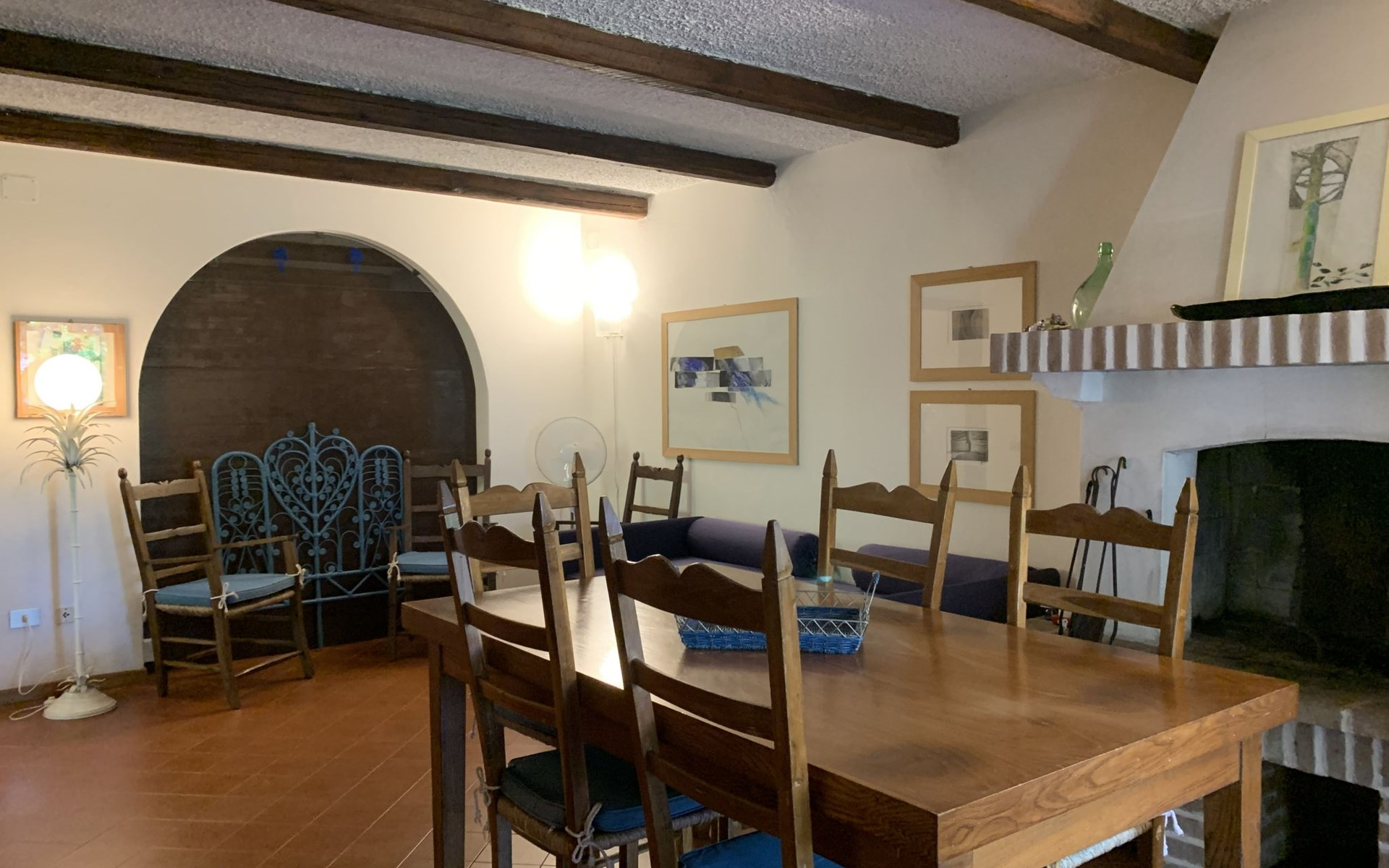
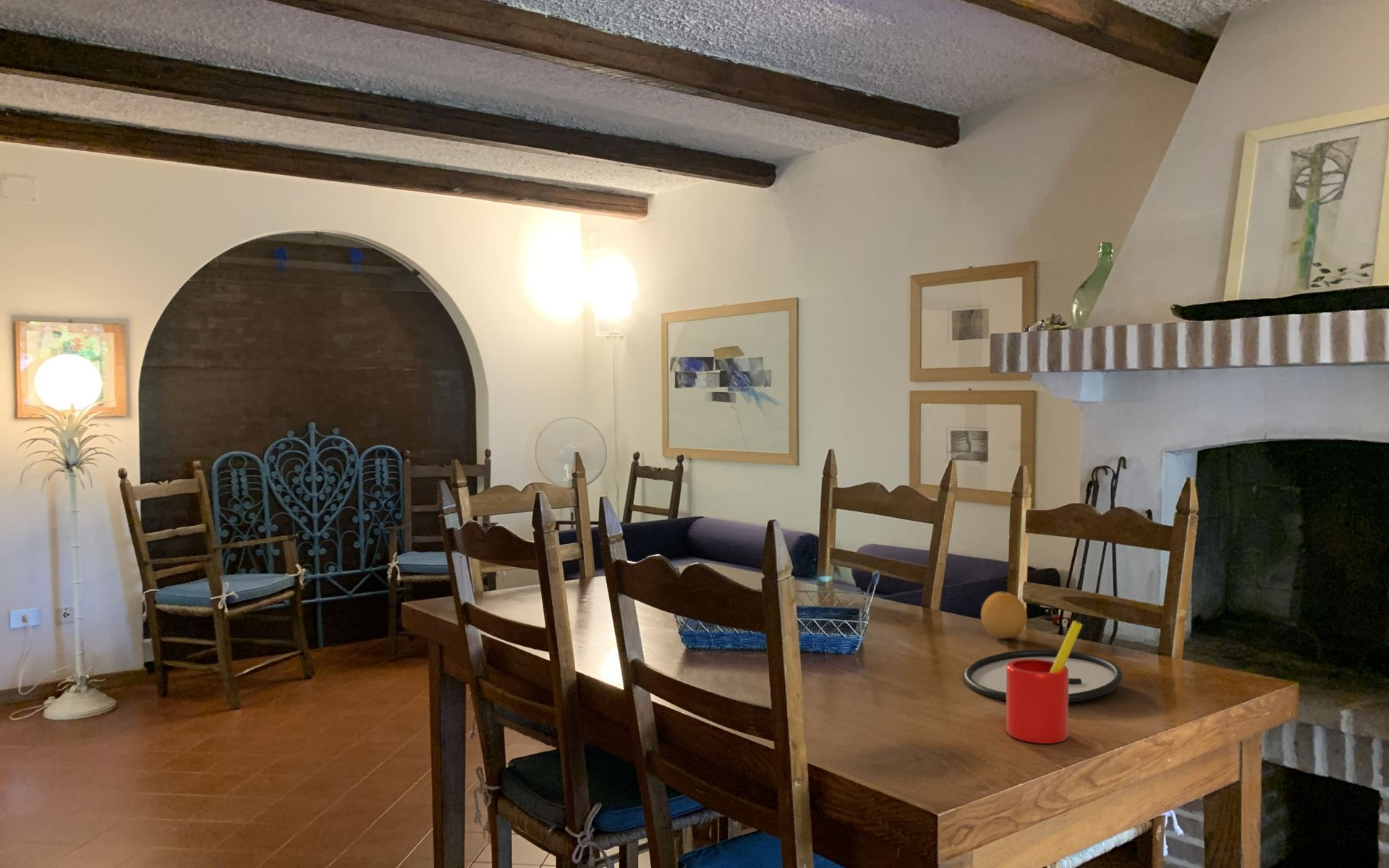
+ straw (1043, 676)
+ fruit (1003, 615)
+ plate (1045, 660)
